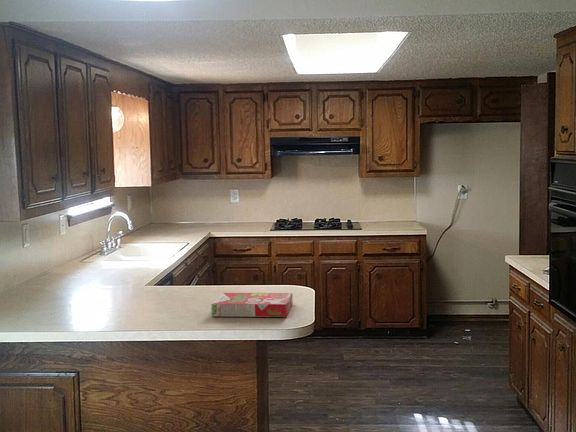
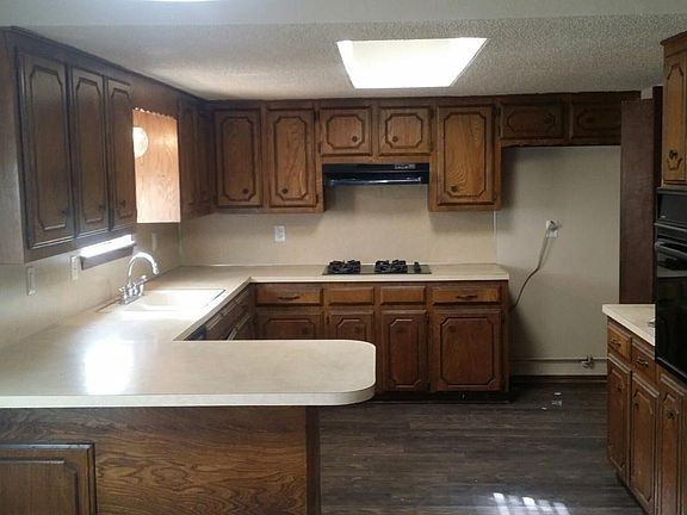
- cereal box (253, 304)
